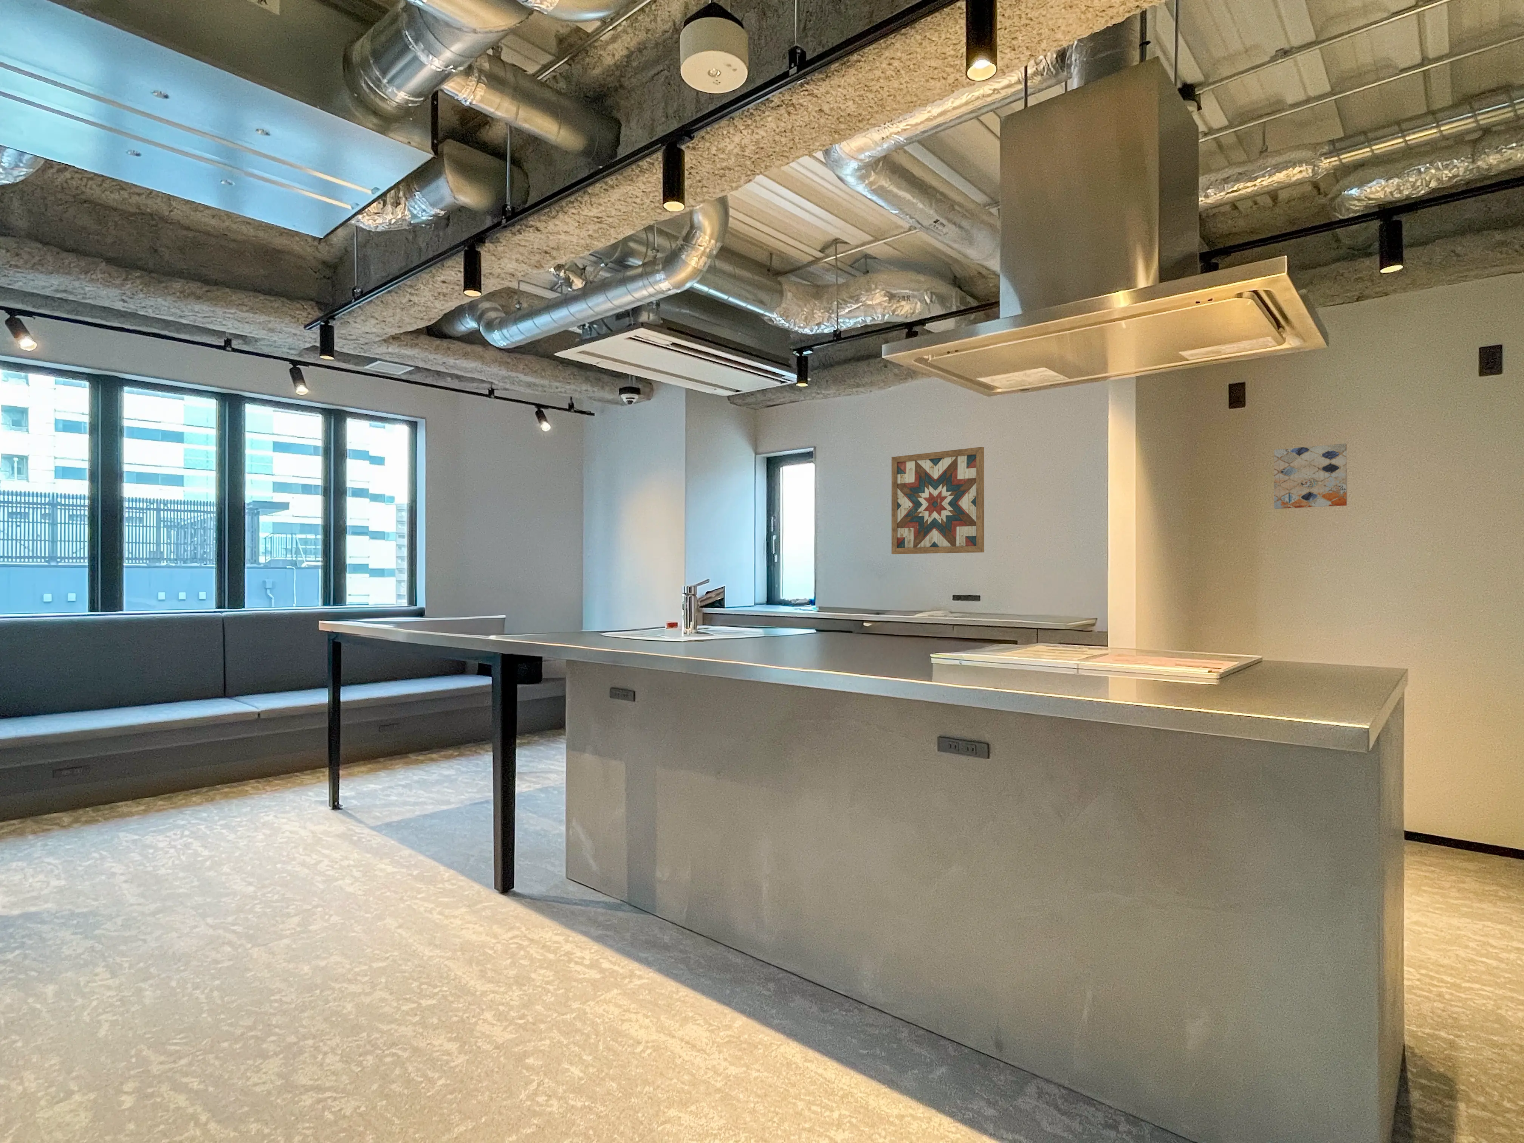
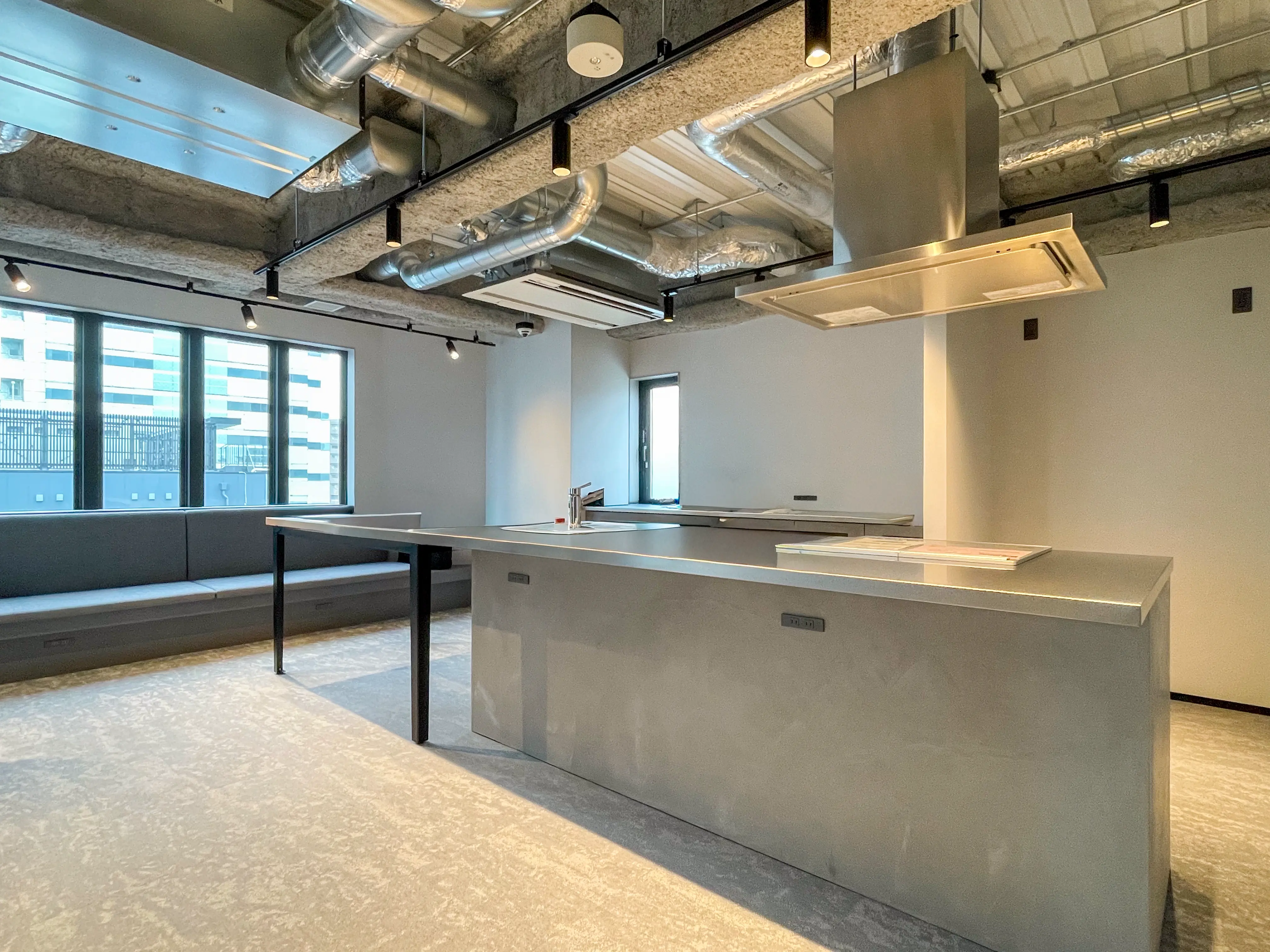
- wall art (936, 503)
- wall art (1309, 477)
